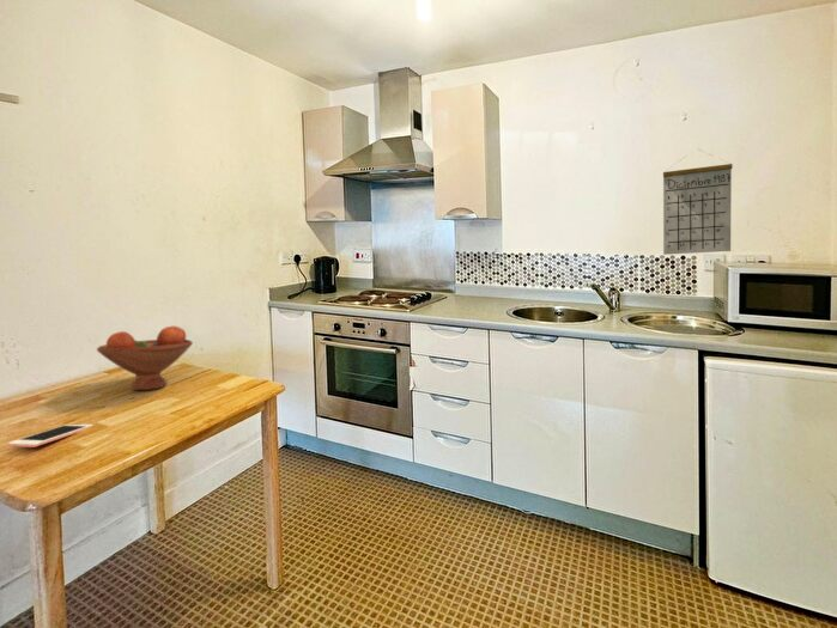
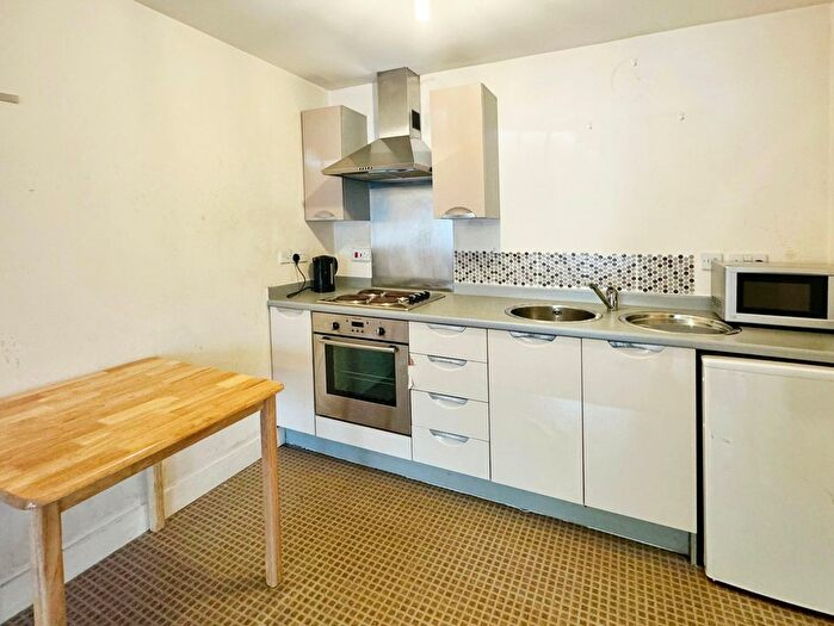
- cell phone (53, 434)
- calendar (696, 200)
- fruit bowl (147, 356)
